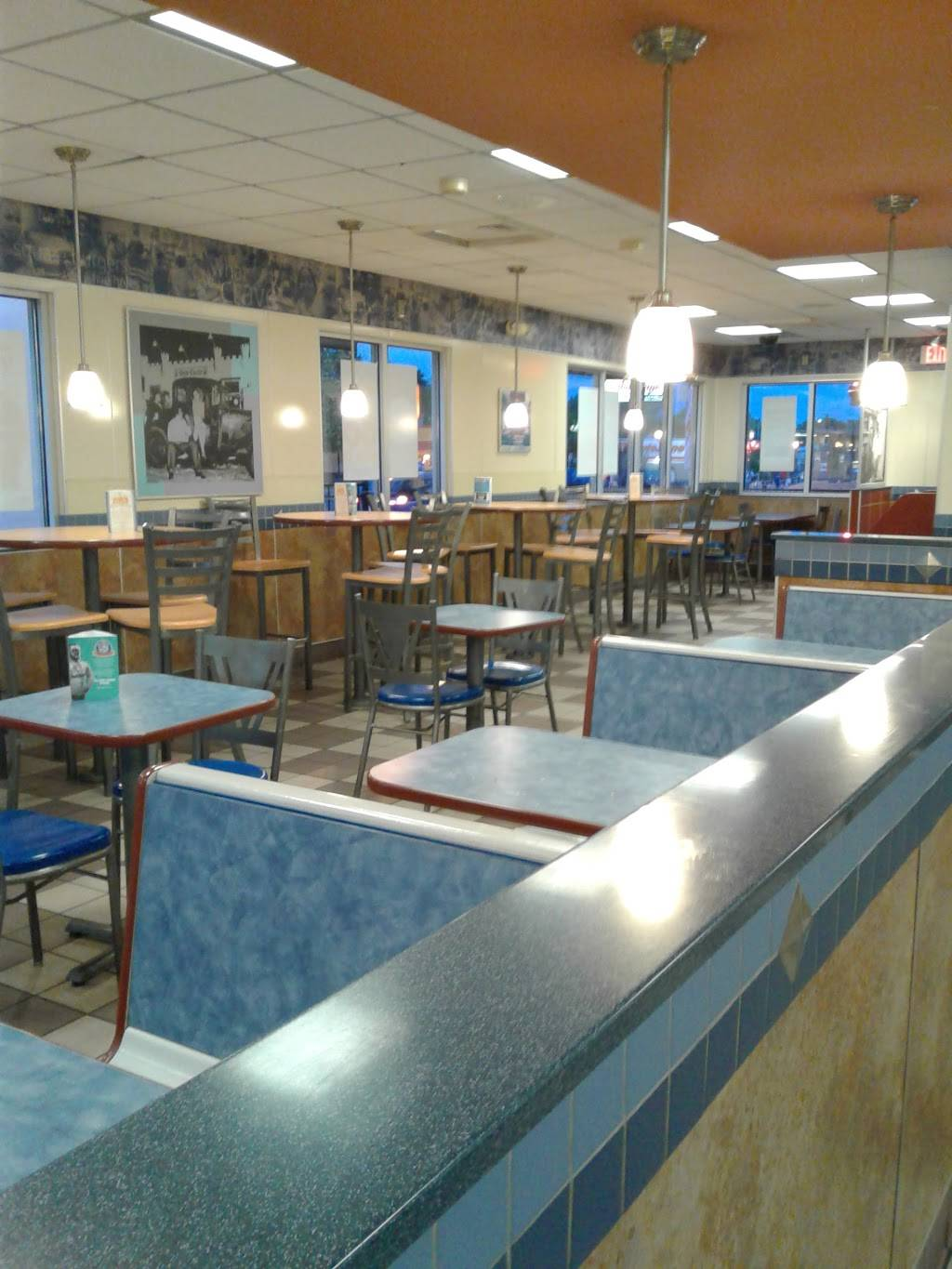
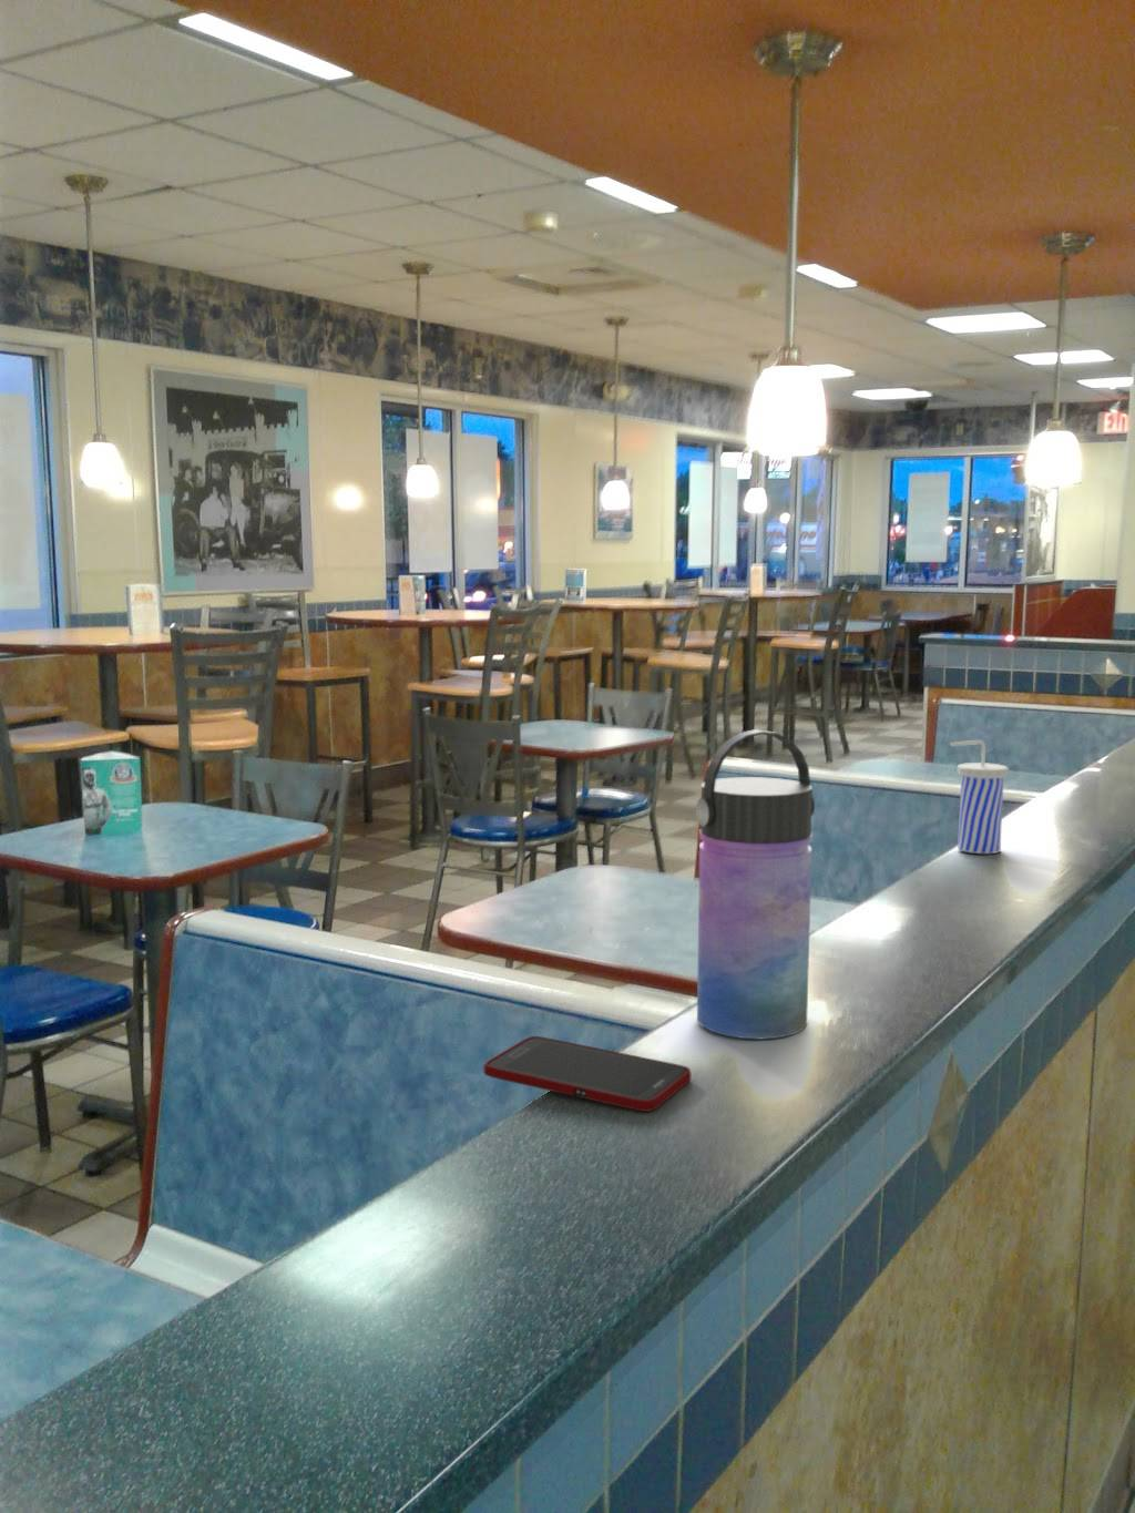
+ water bottle (753, 876)
+ cell phone (587, 1072)
+ beverage cup (975, 794)
